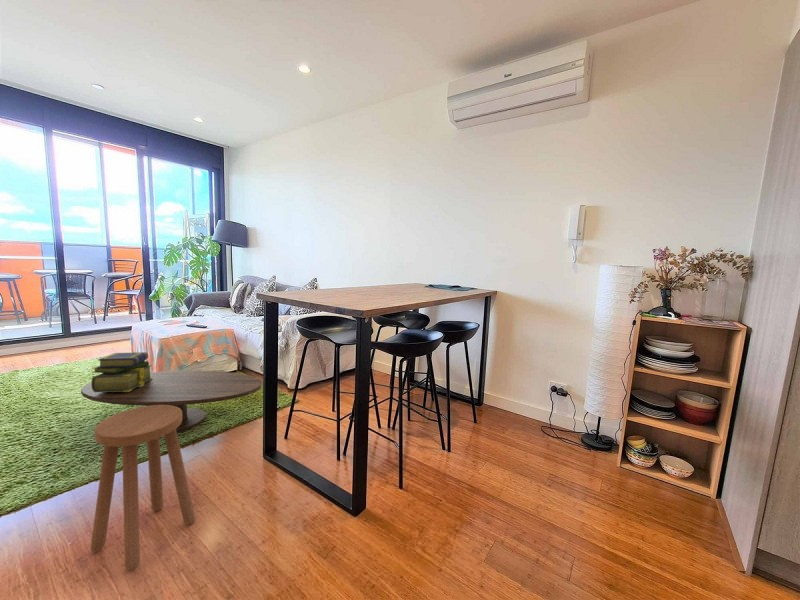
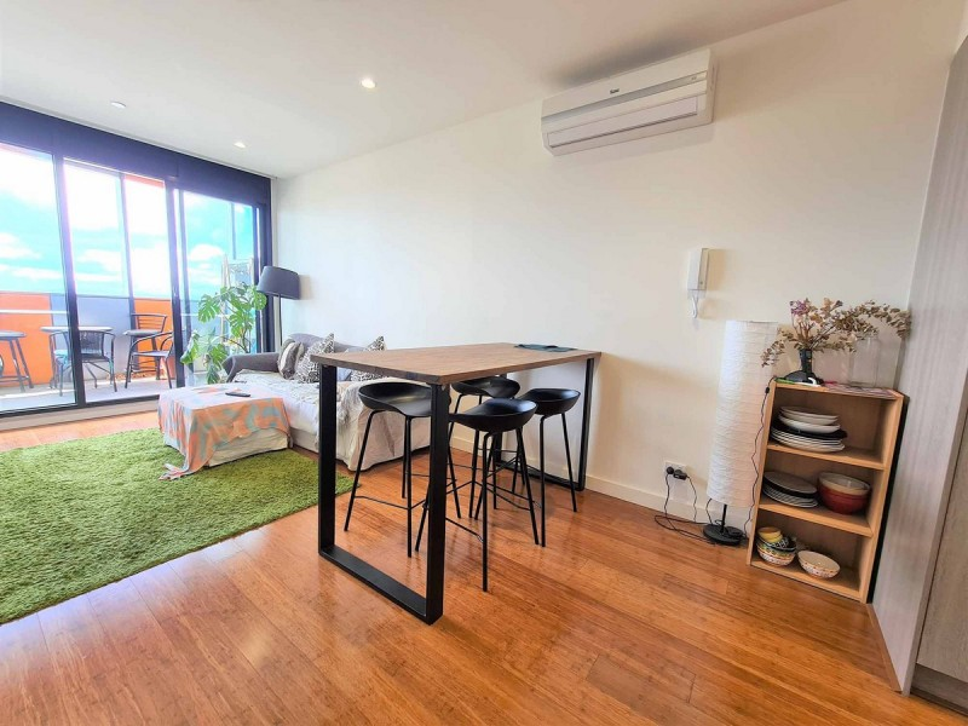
- stack of books (123, 369)
- stool (149, 477)
- coffee table (176, 403)
